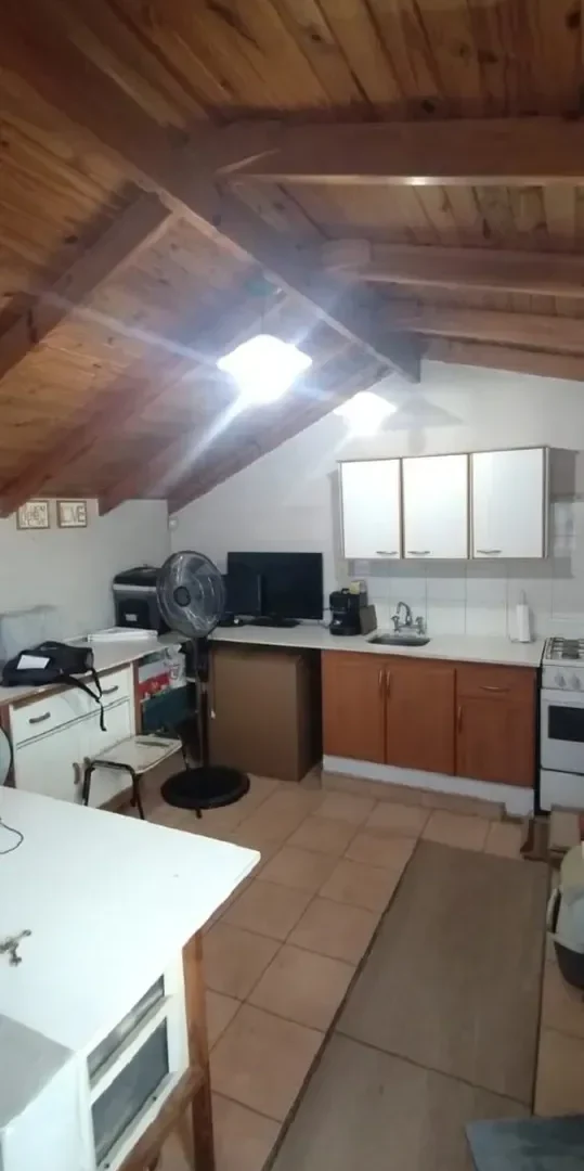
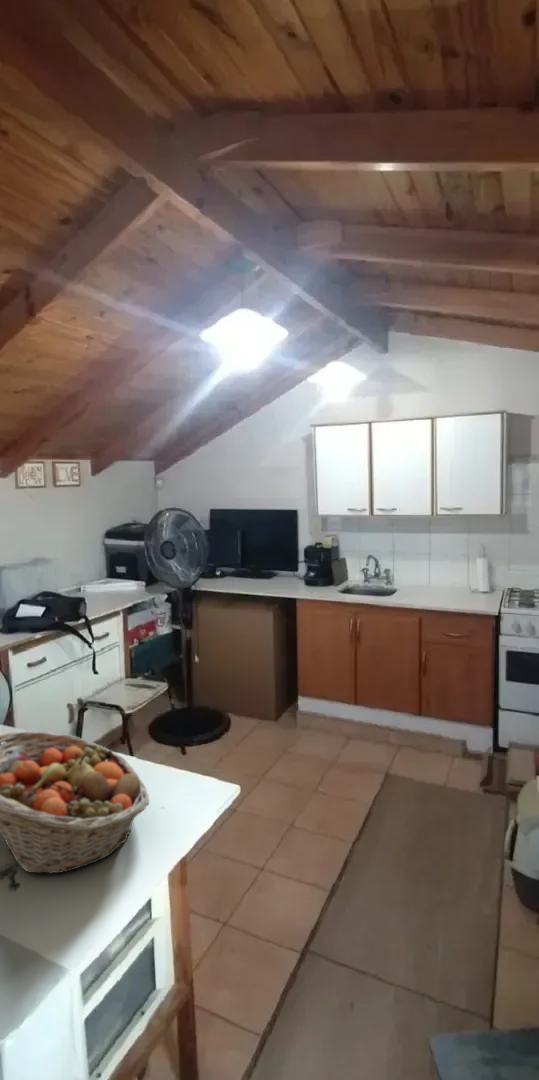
+ fruit basket (60, 789)
